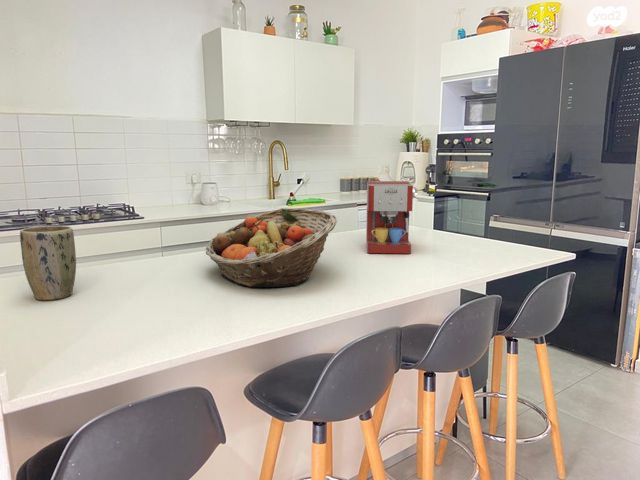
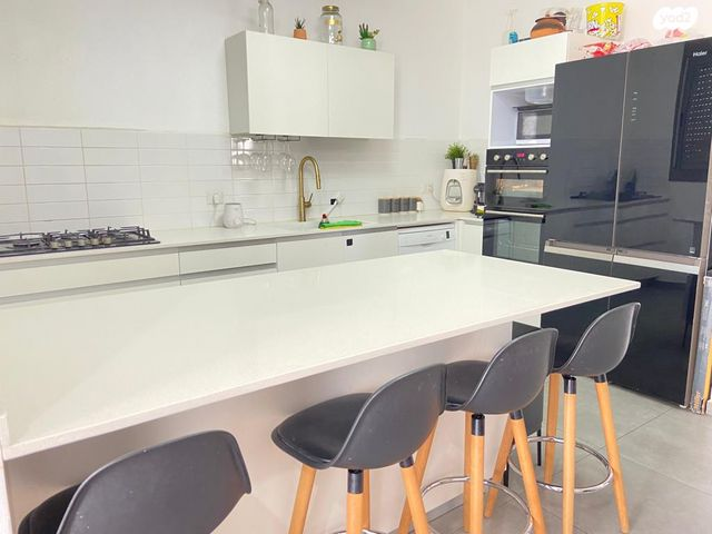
- plant pot (50, 262)
- coffee maker (388, 215)
- fruit basket (270, 244)
